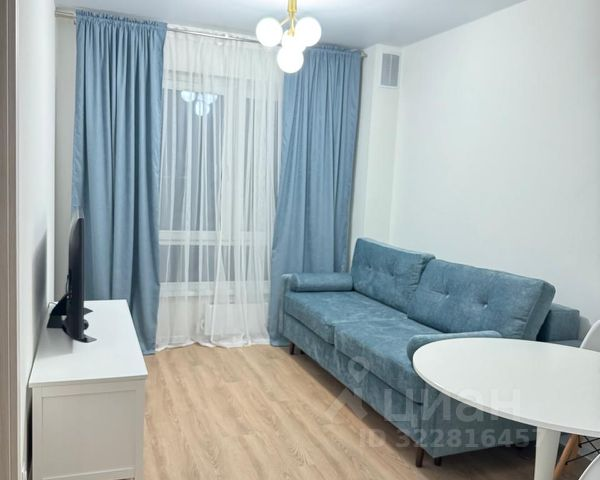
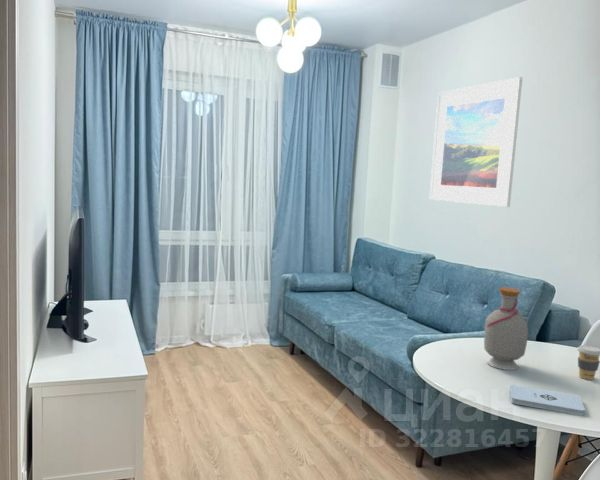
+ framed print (470, 145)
+ bottle (506, 327)
+ coffee cup (588, 362)
+ notepad (545, 399)
